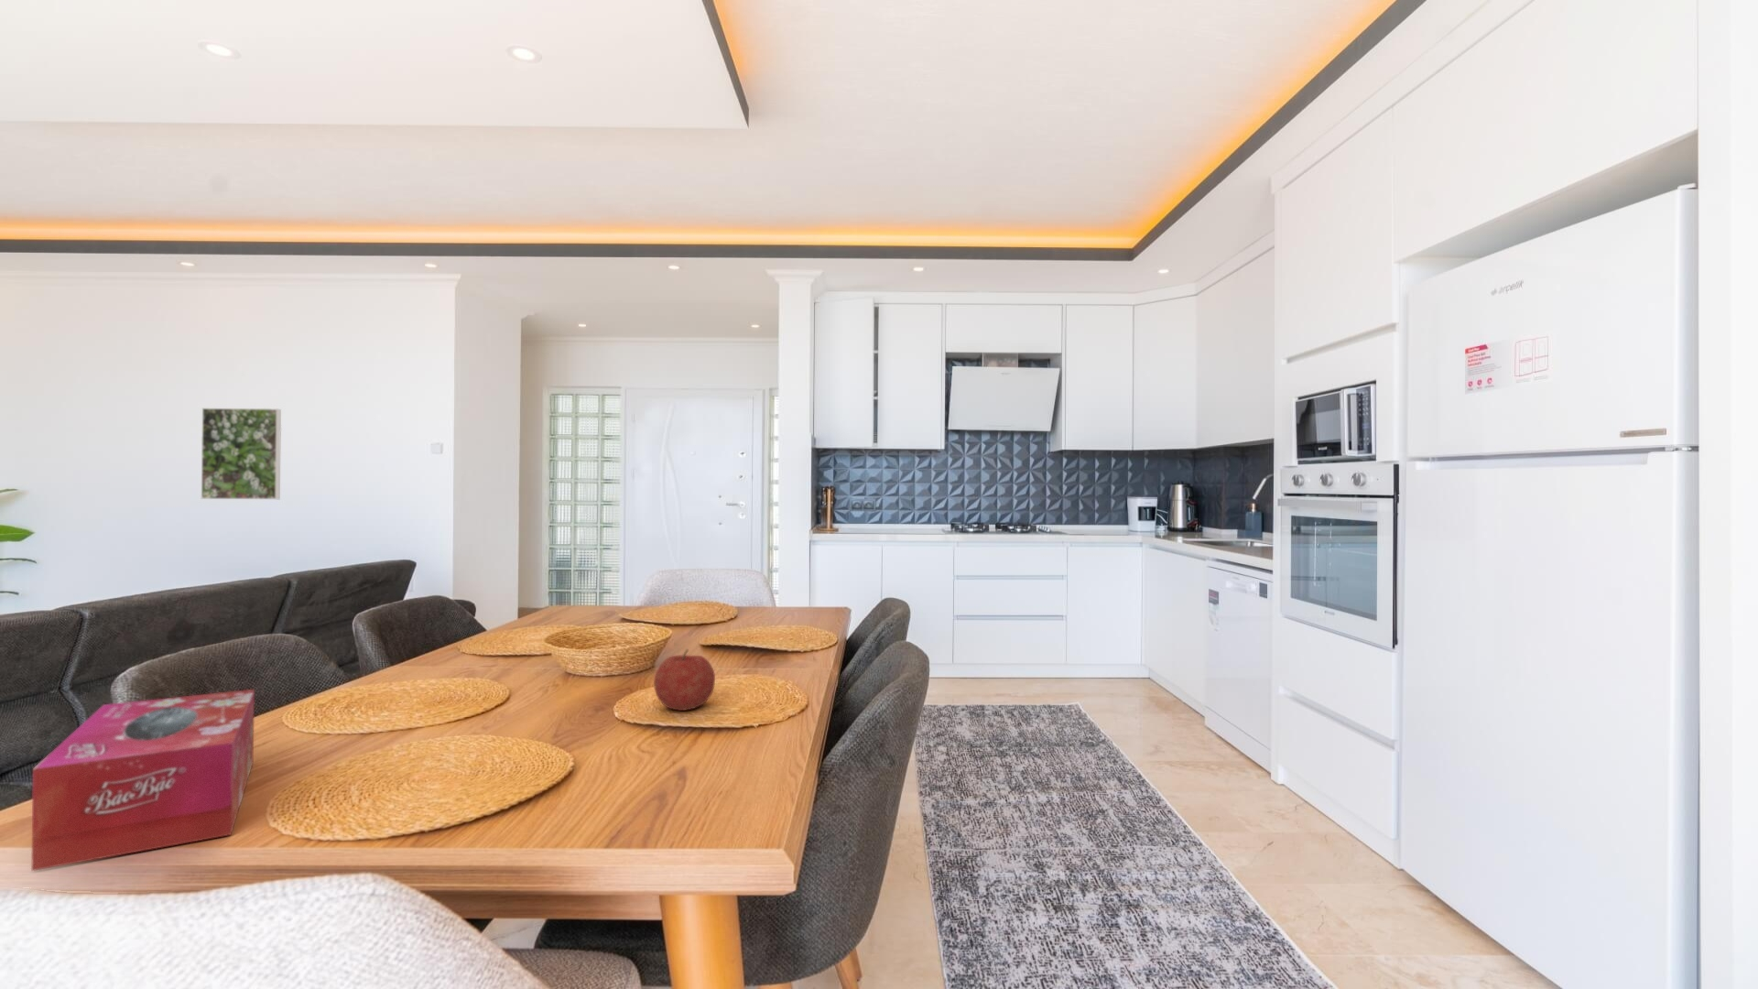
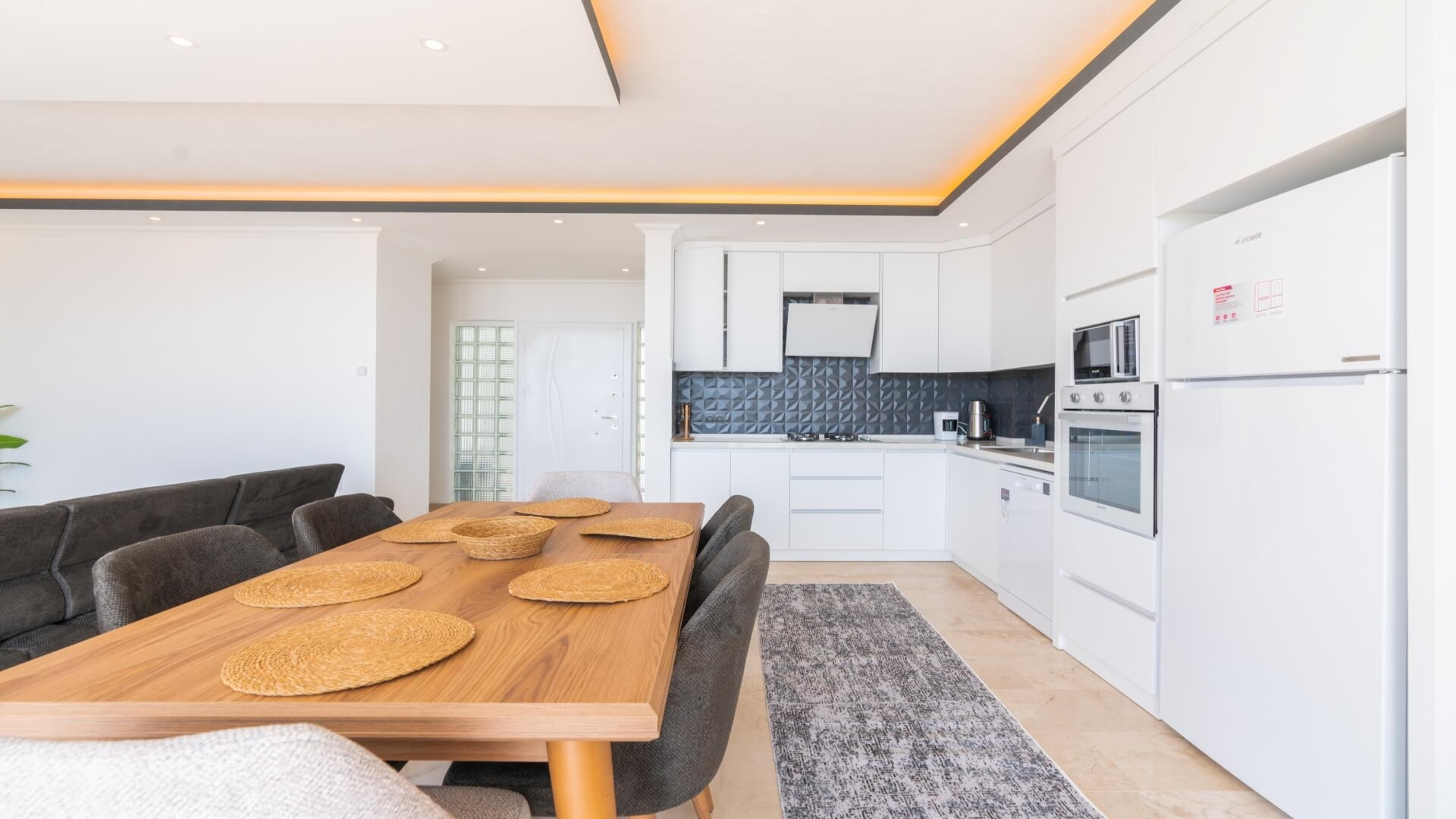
- fruit (685, 676)
- tissue box (162, 763)
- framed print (240, 453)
